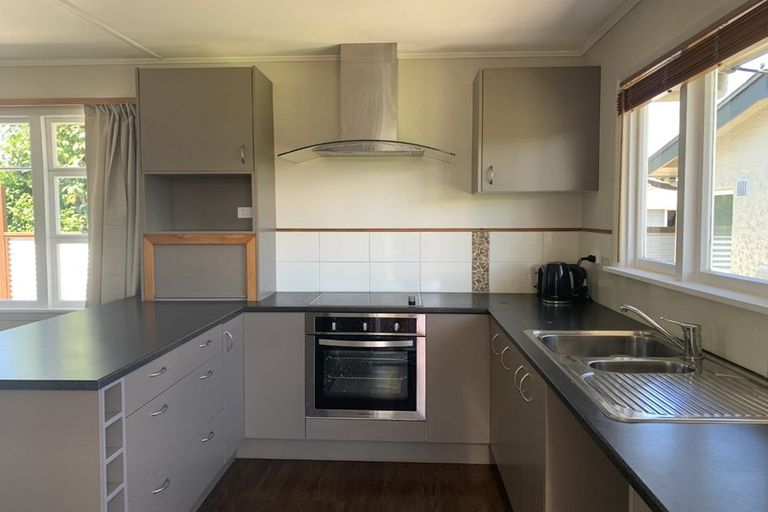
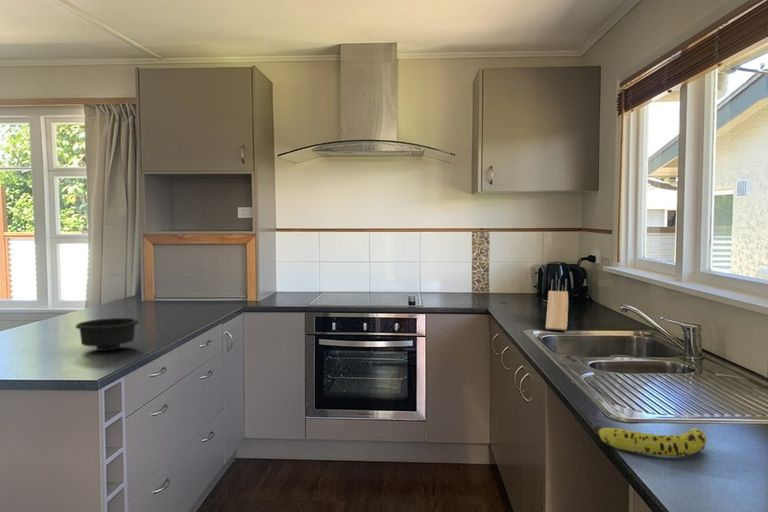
+ bowl (108, 335)
+ knife block (557, 302)
+ fruit (649, 435)
